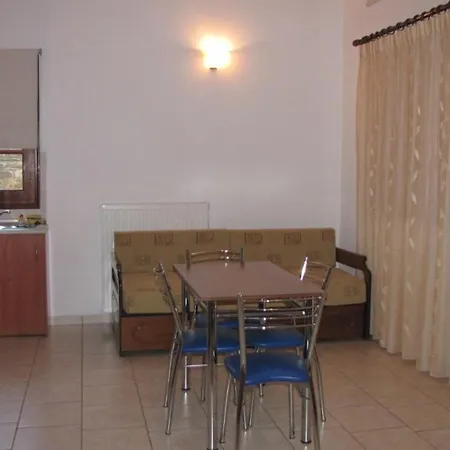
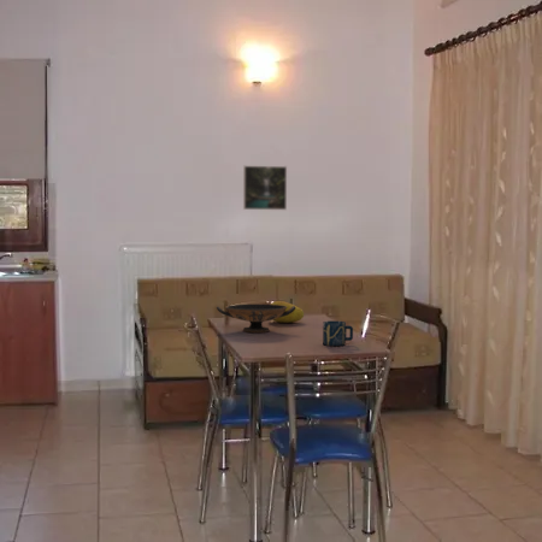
+ fruit (285, 310)
+ decorative bowl (255, 318)
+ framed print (265, 188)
+ cup (337, 332)
